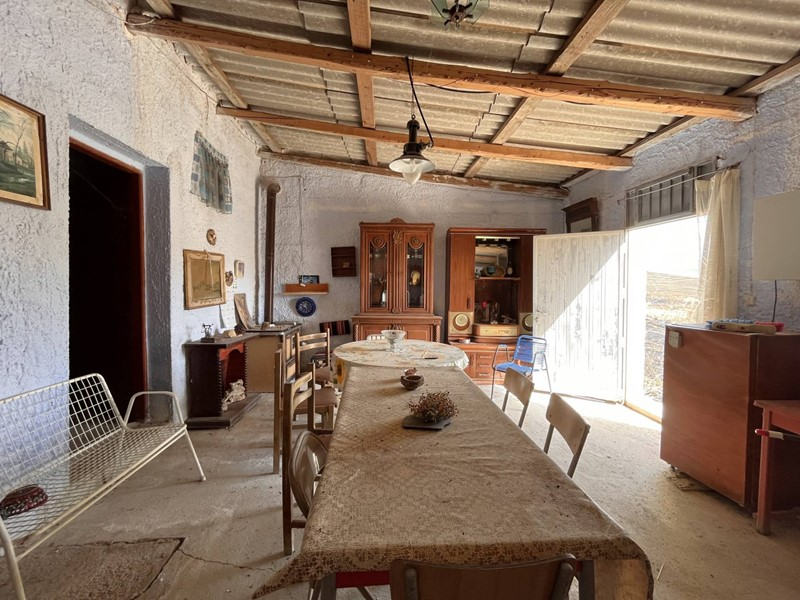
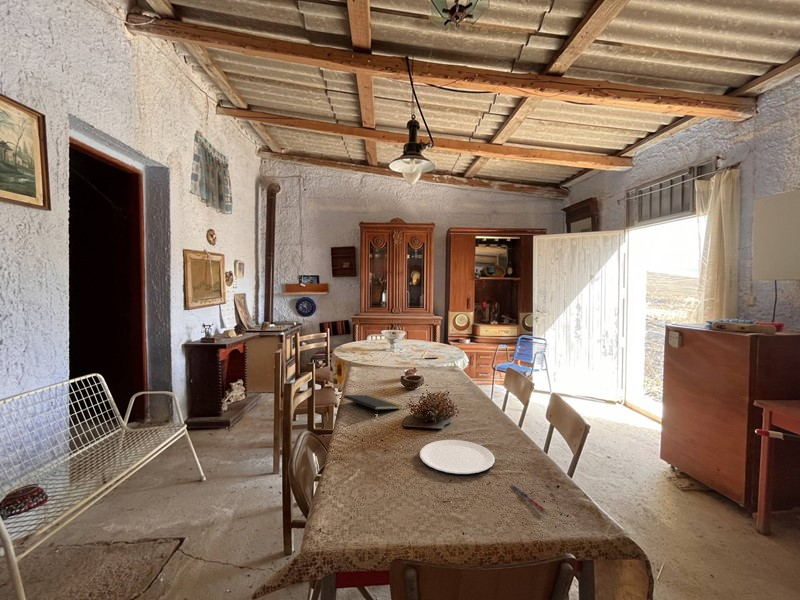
+ plate (456, 456)
+ notepad (372, 401)
+ pen (526, 495)
